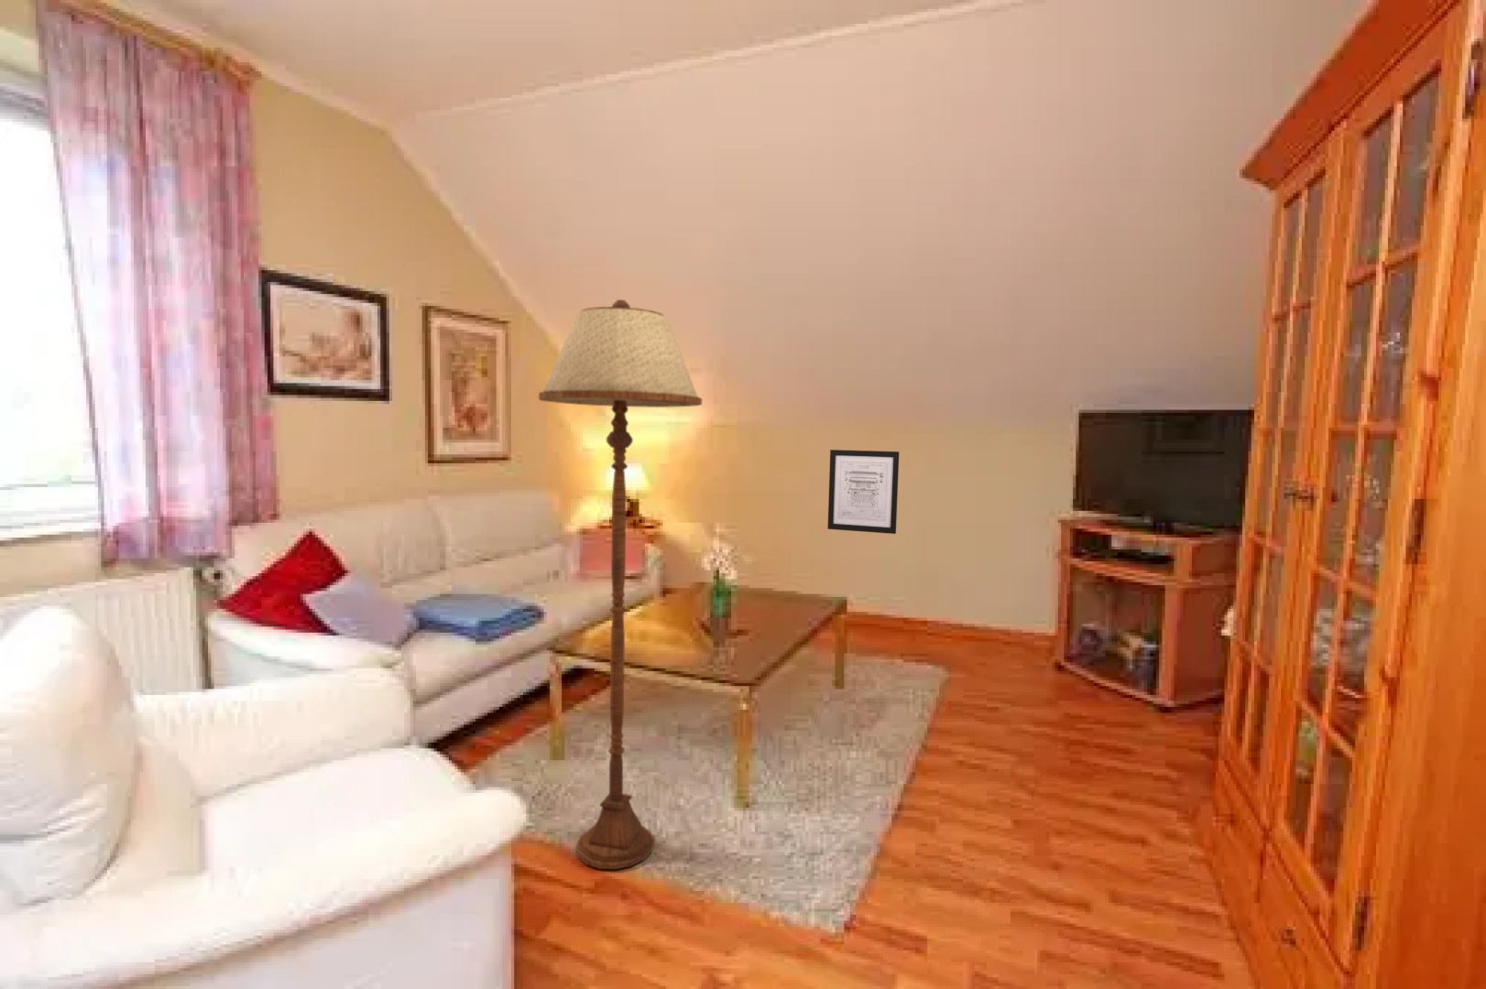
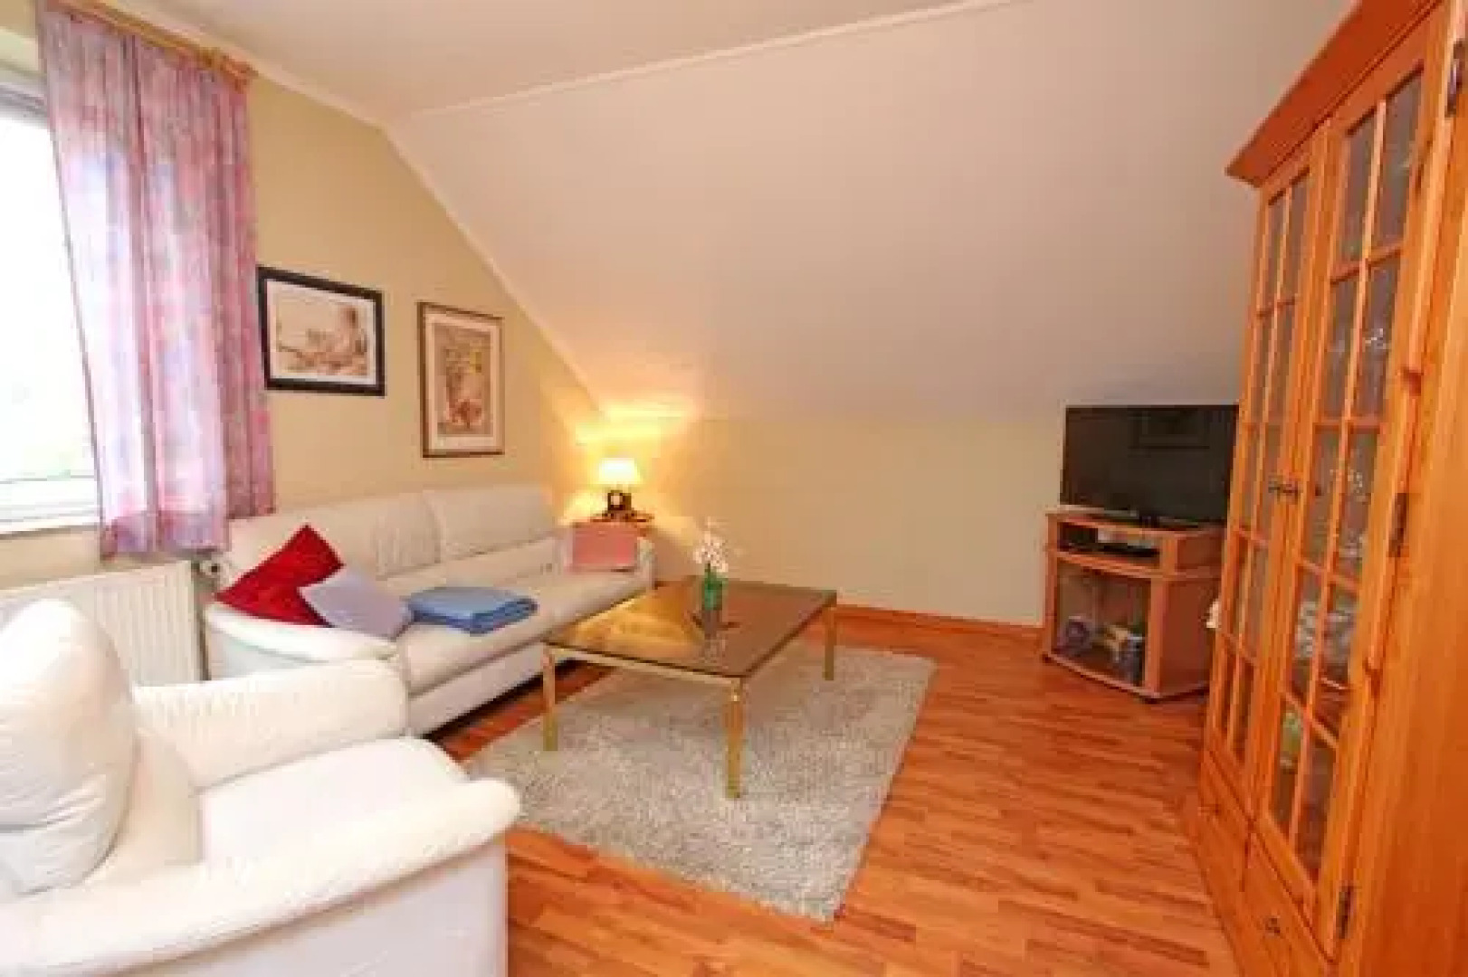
- floor lamp (619, 581)
- wall art (862, 491)
